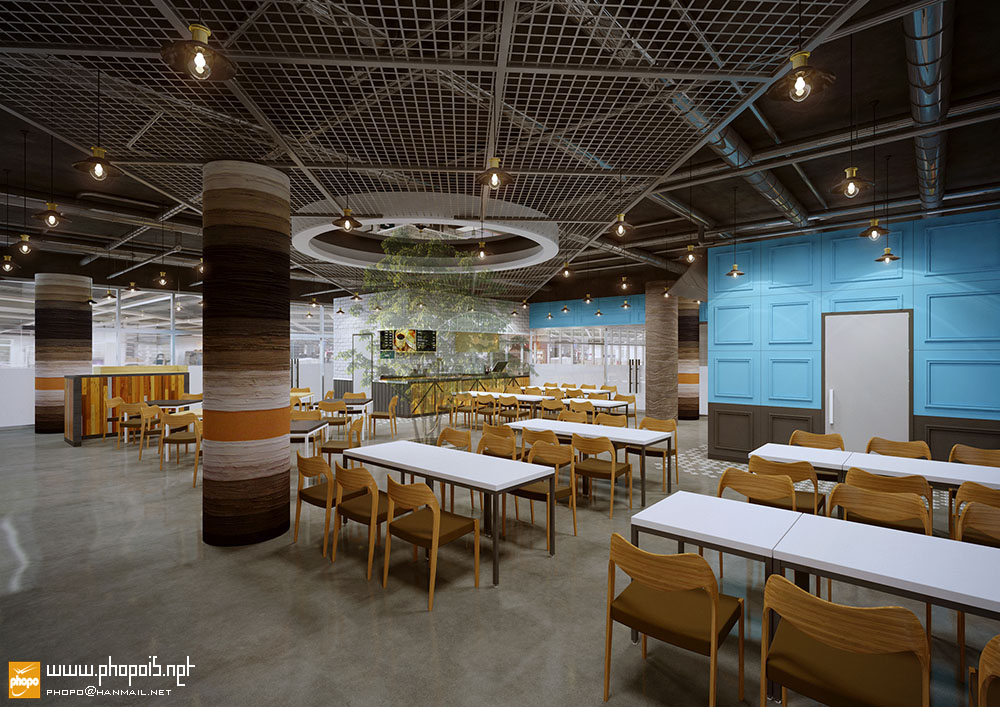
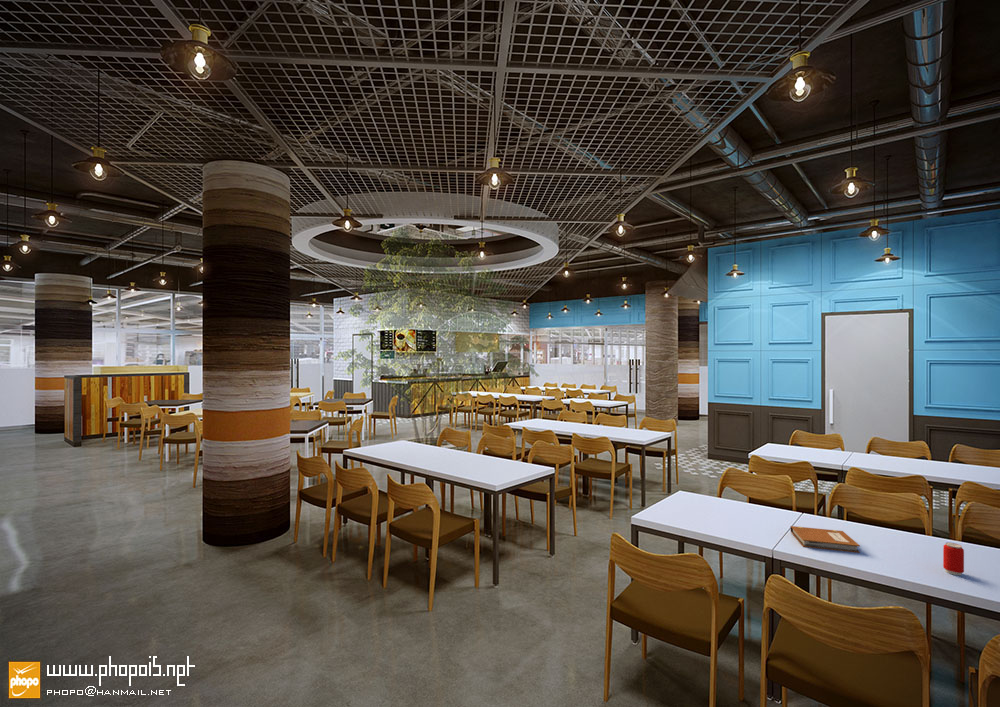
+ notebook (824, 538)
+ beverage can (953, 558)
